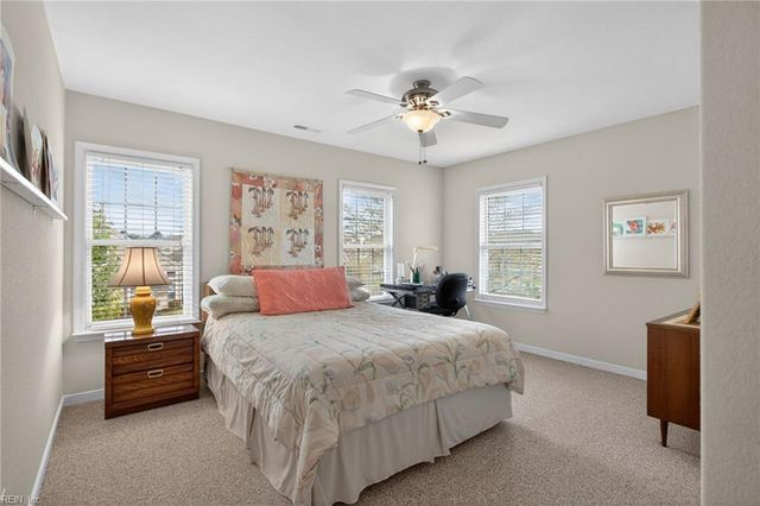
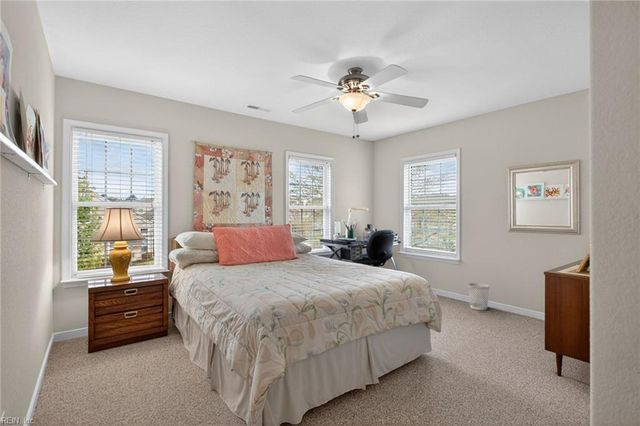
+ wastebasket (478, 296)
